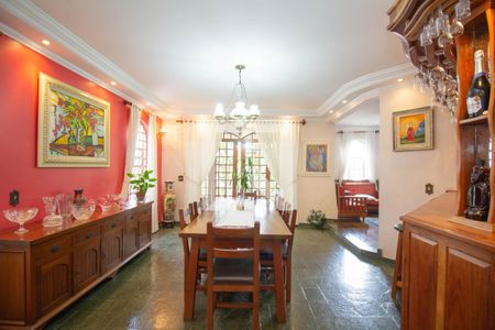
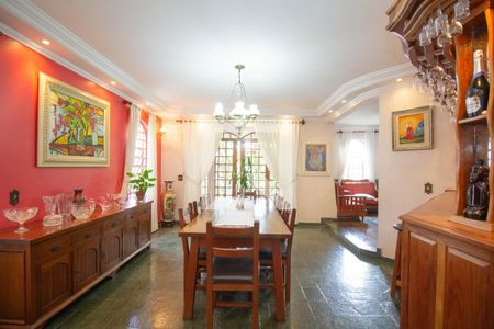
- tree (316, 219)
